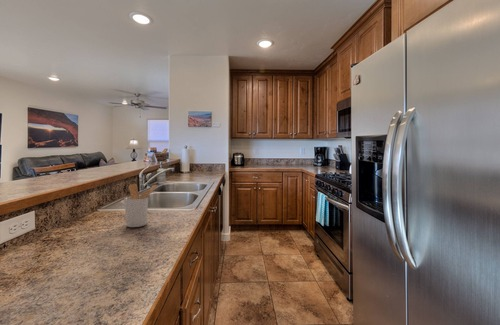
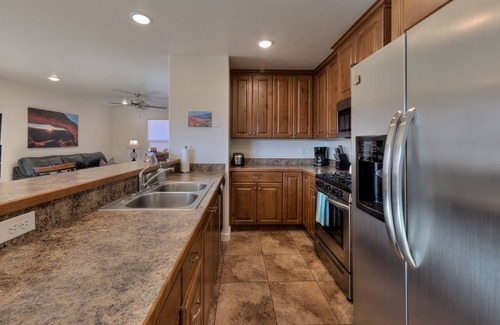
- utensil holder (142, 203)
